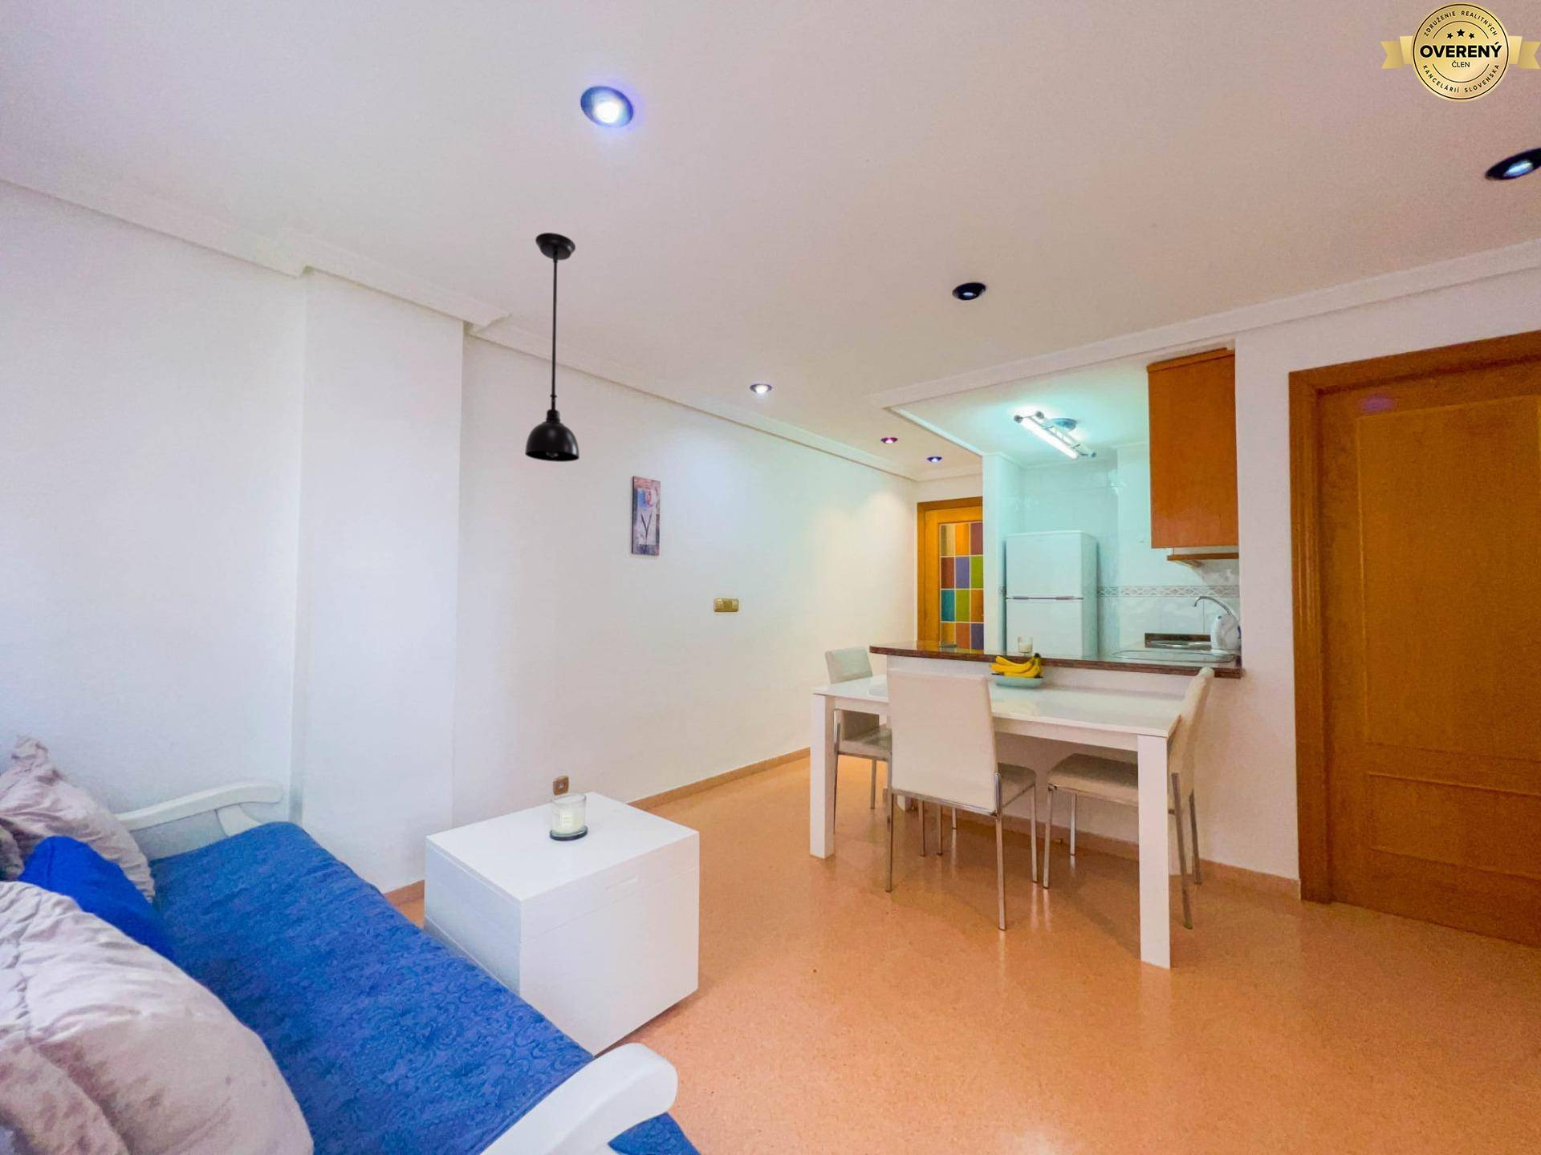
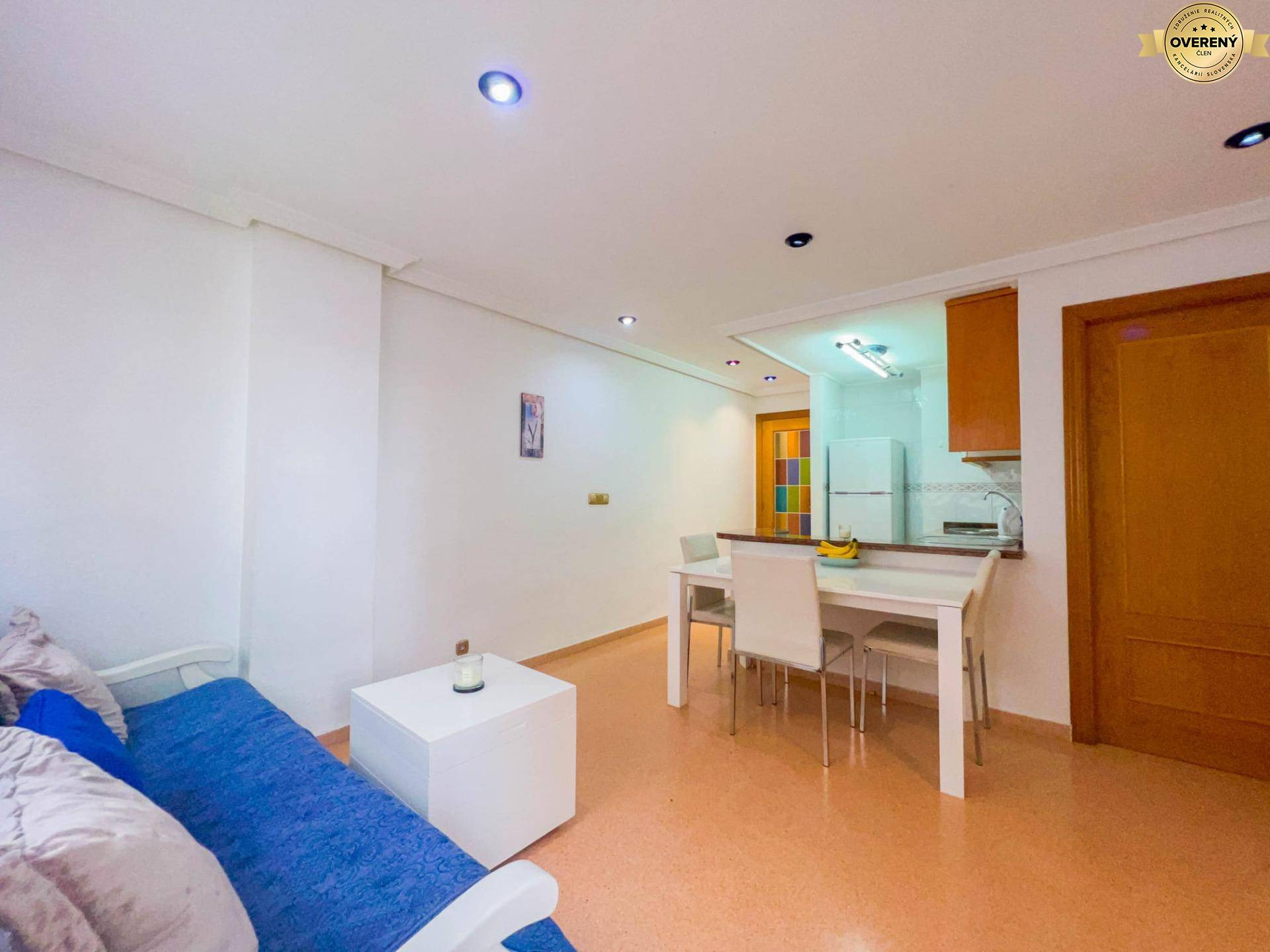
- light fixture (553, 349)
